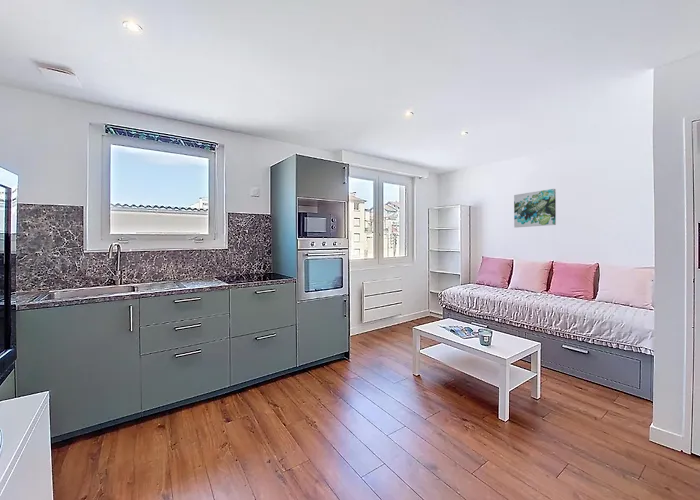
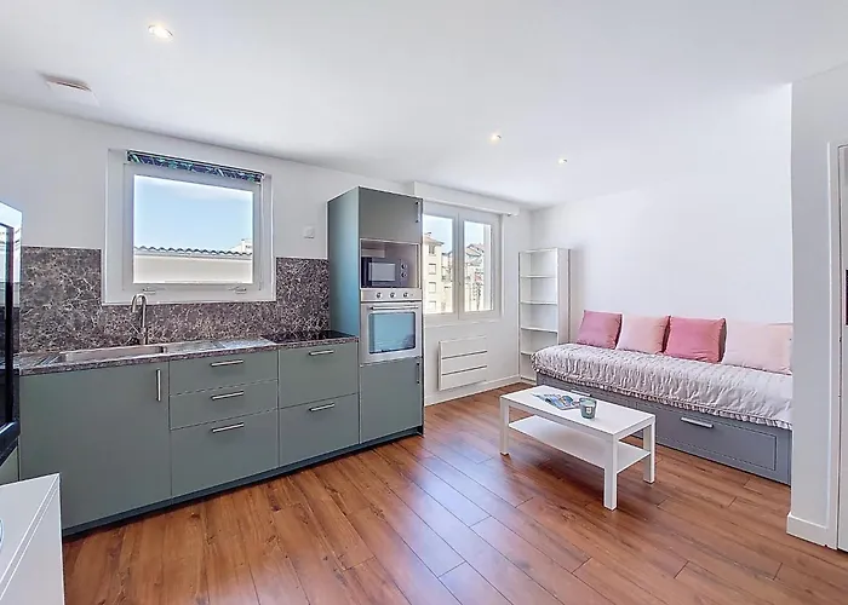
- wall art (533, 209)
